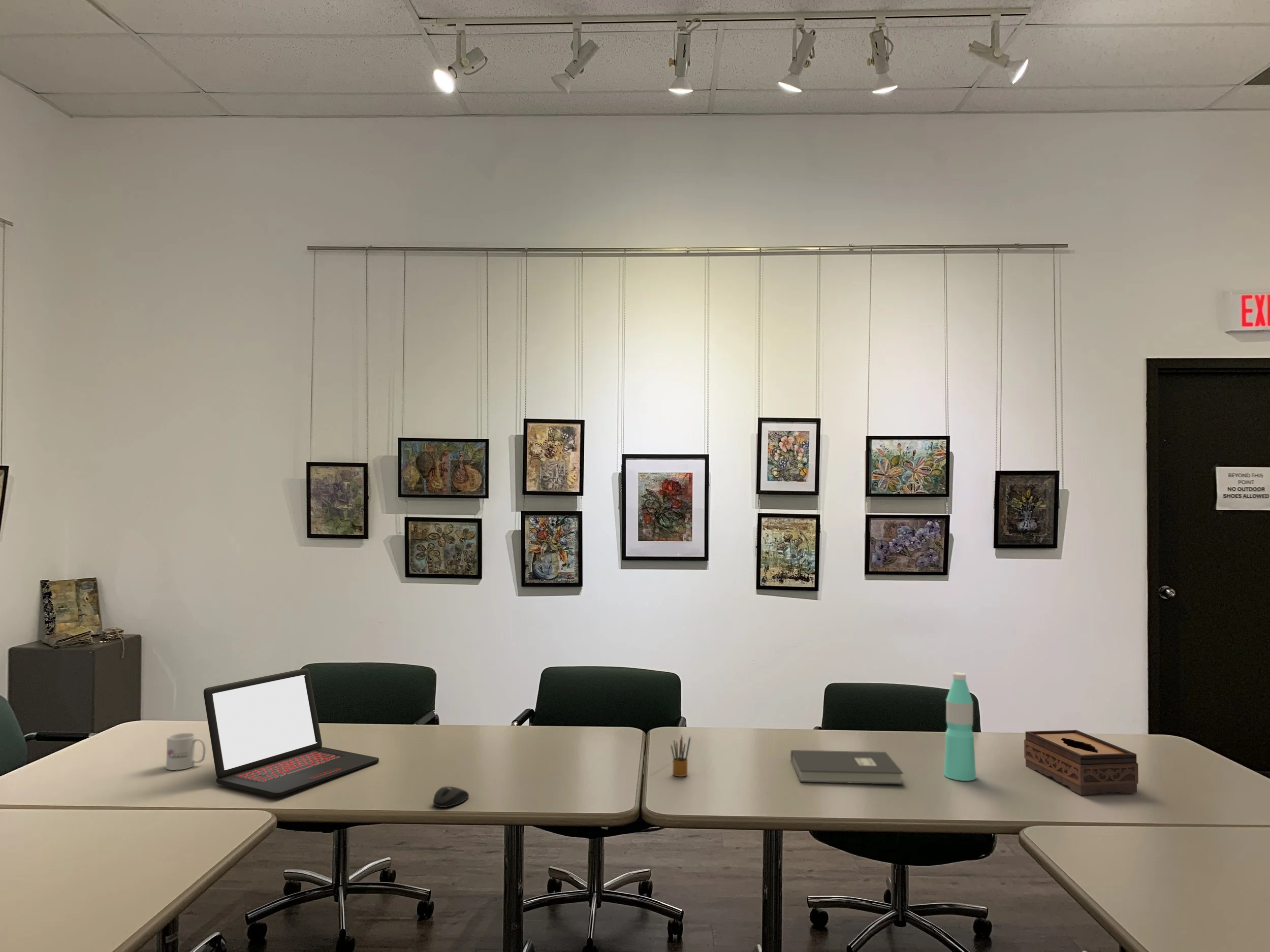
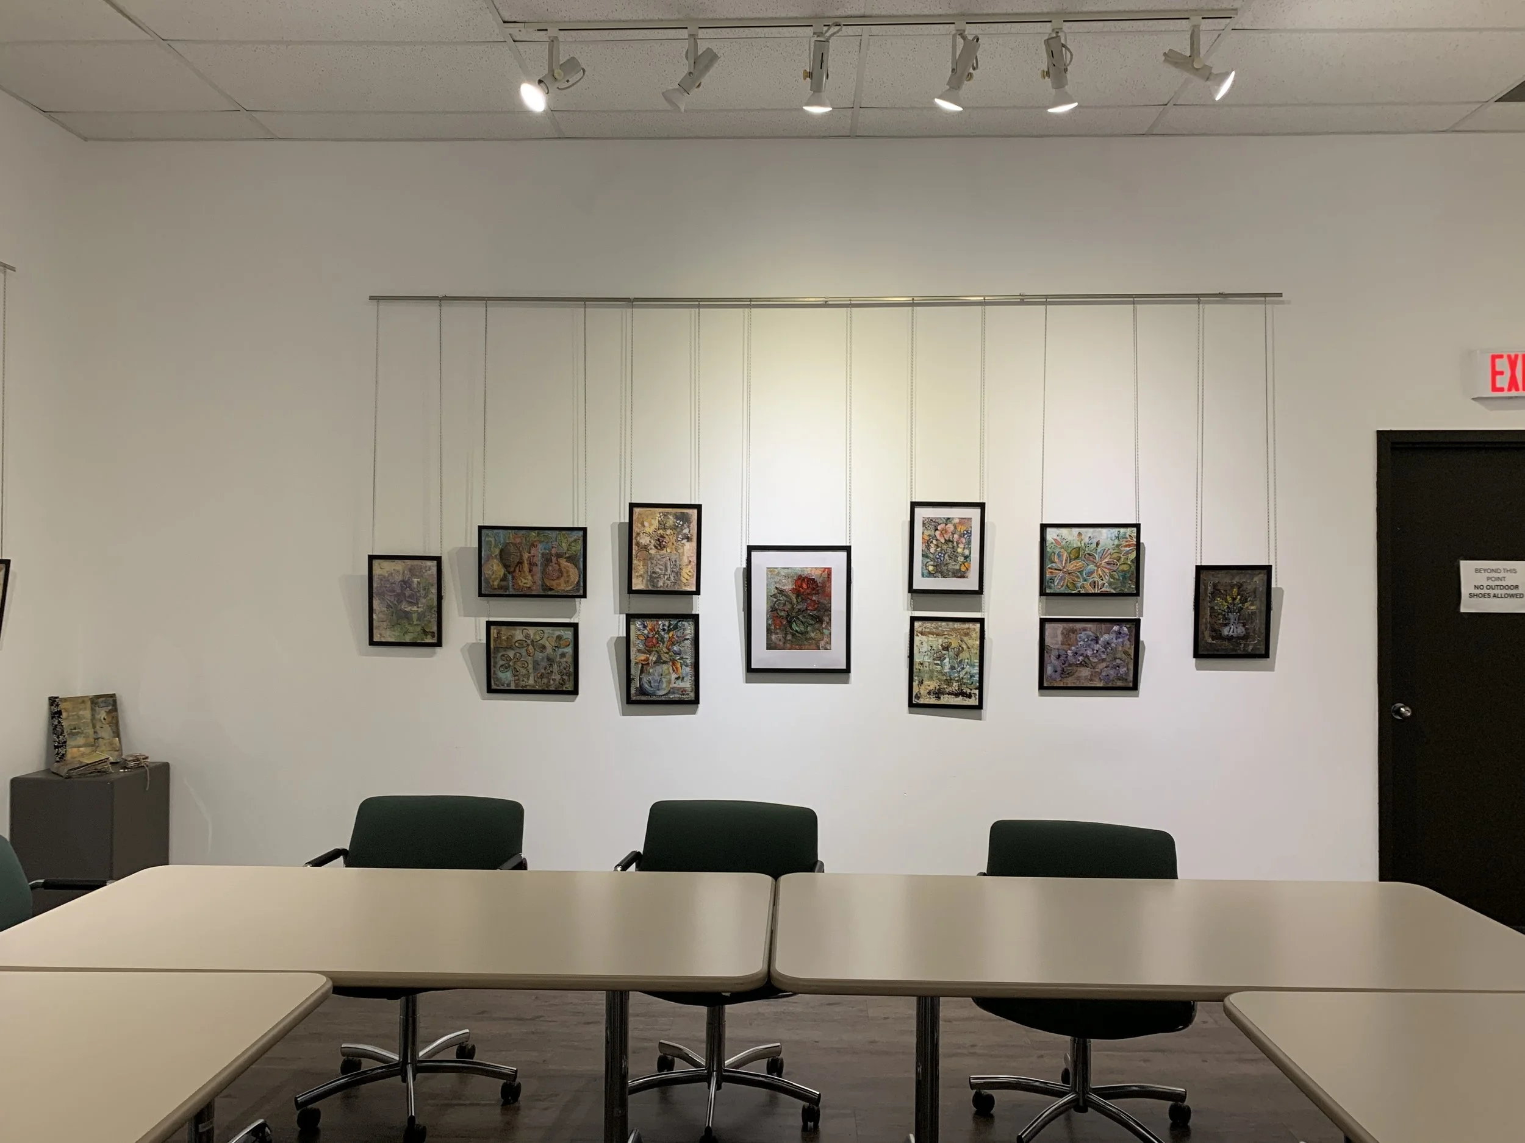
- pencil box (681, 756)
- tissue box (1078, 761)
- mouse (451, 794)
- mug (186, 751)
- water bottle (959, 725)
- laptop (294, 727)
- book (844, 766)
